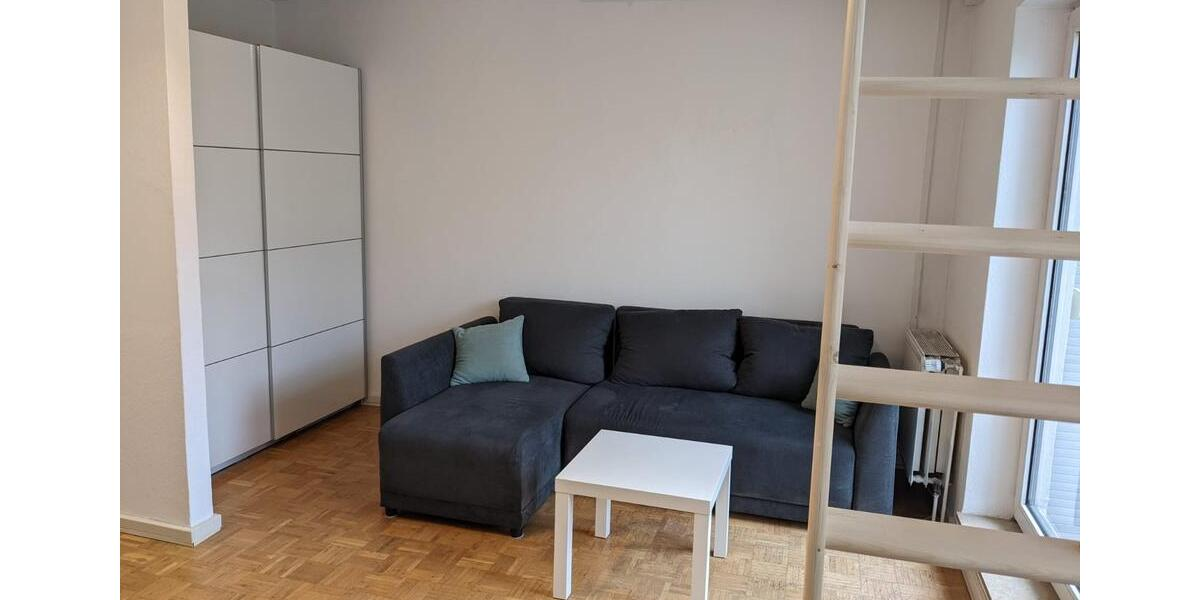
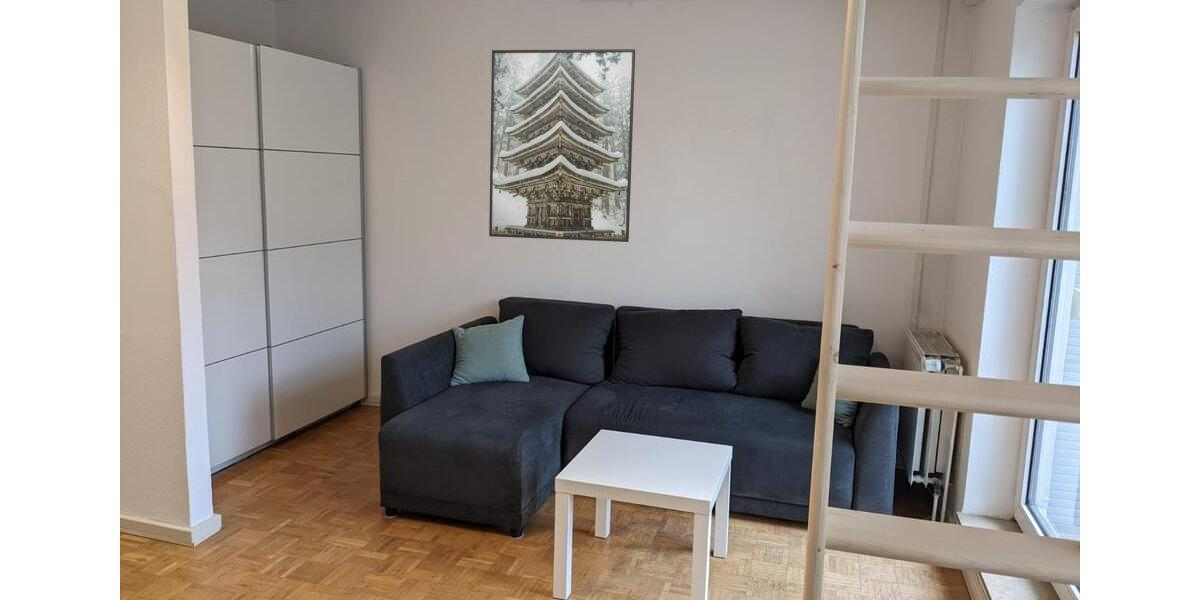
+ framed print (560, 145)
